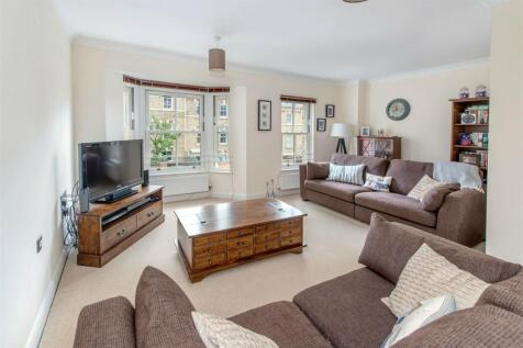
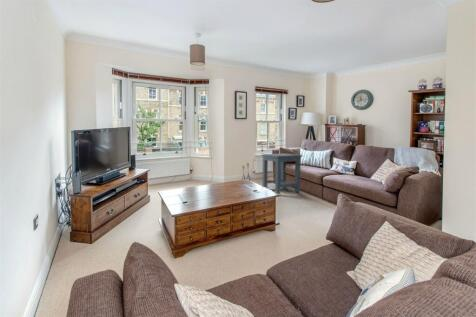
+ side table (281, 172)
